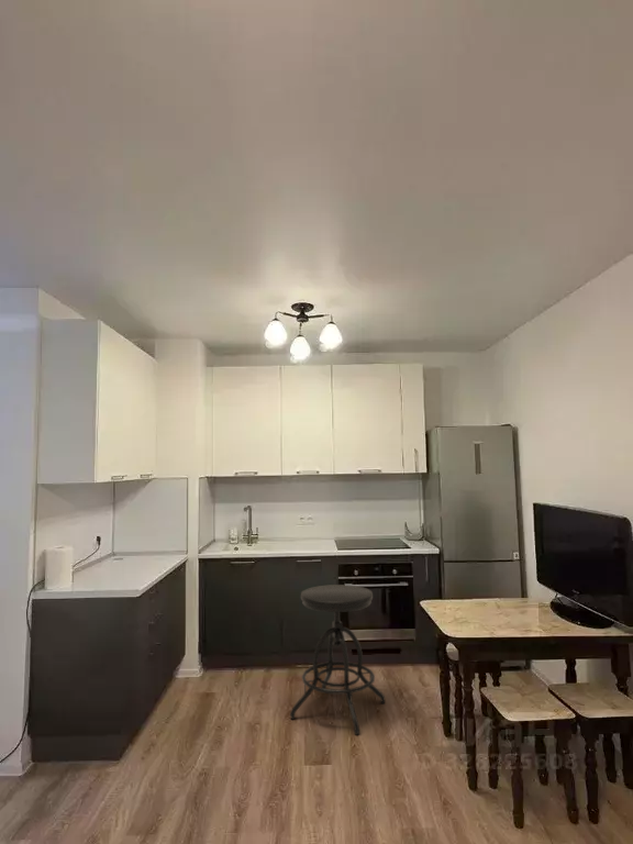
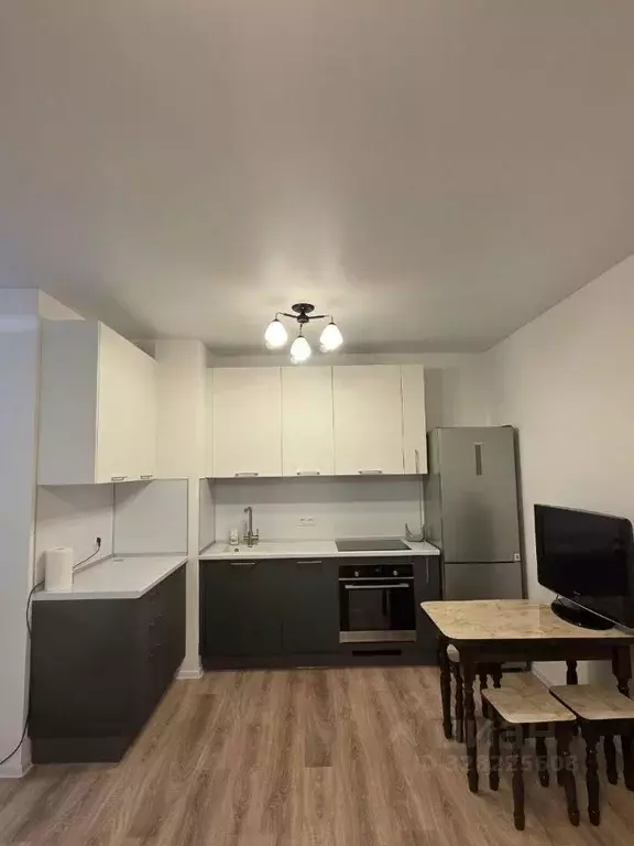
- stool (342, 649)
